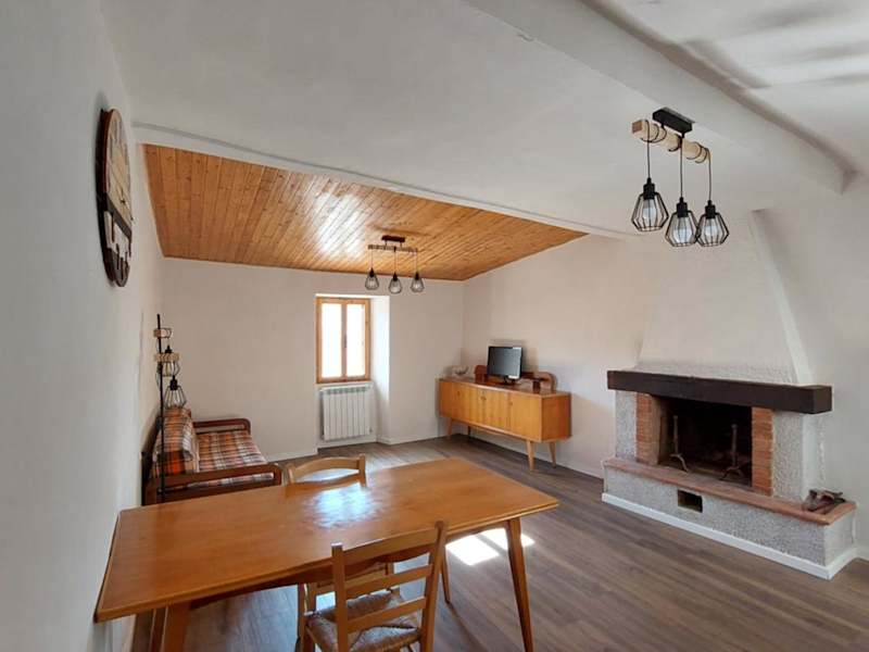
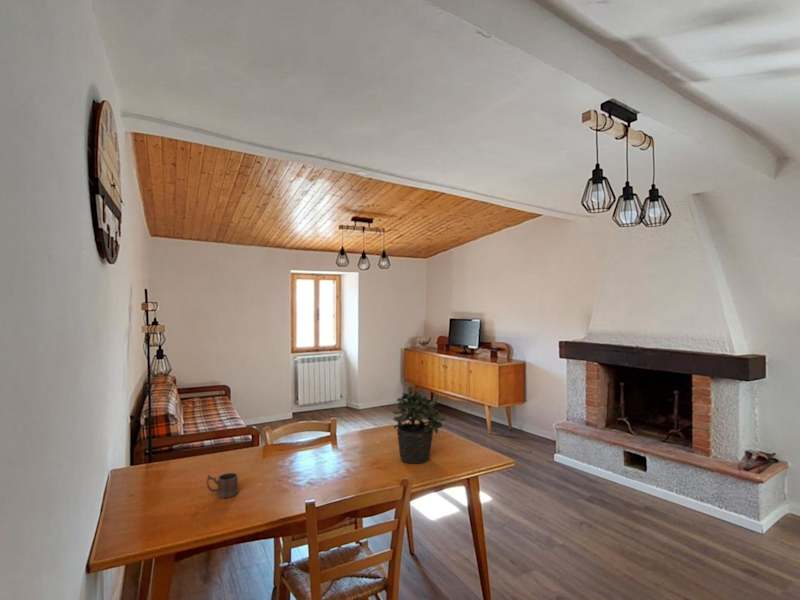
+ mug (222, 483)
+ potted plant (414, 422)
